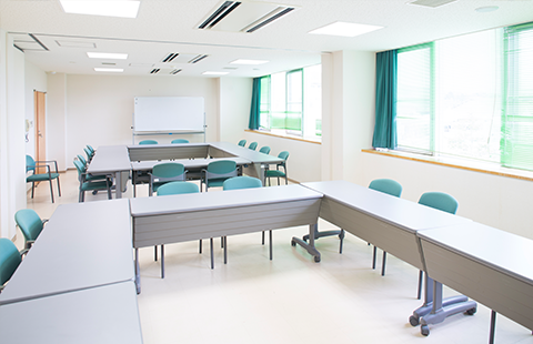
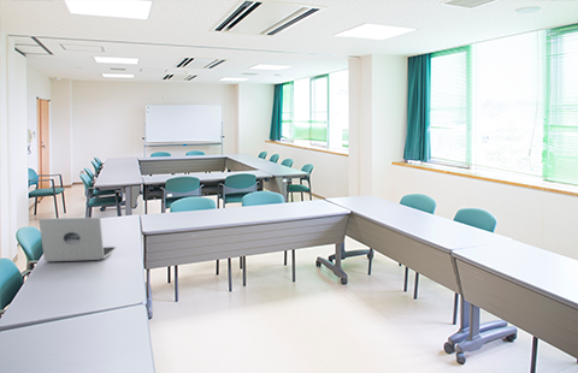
+ laptop (79, 235)
